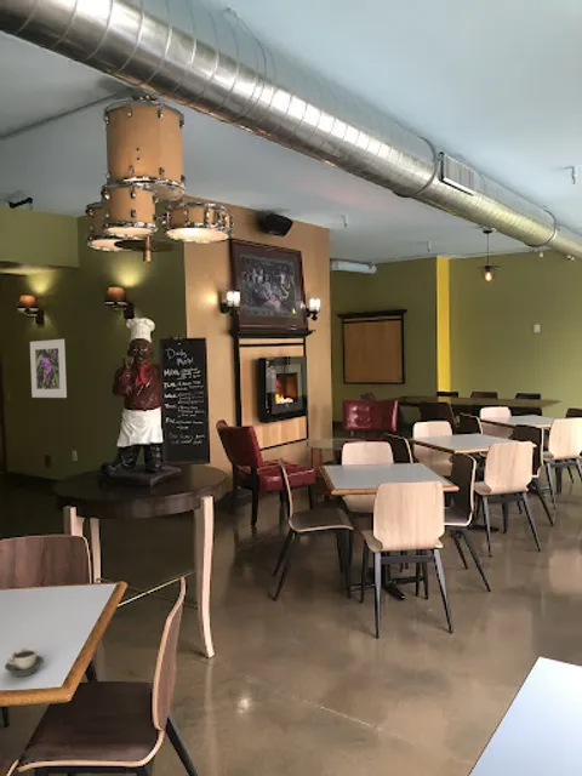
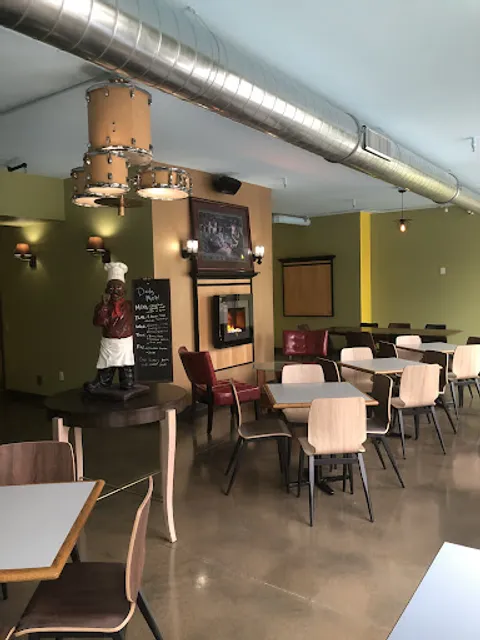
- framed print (47, 369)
- cup (24, 662)
